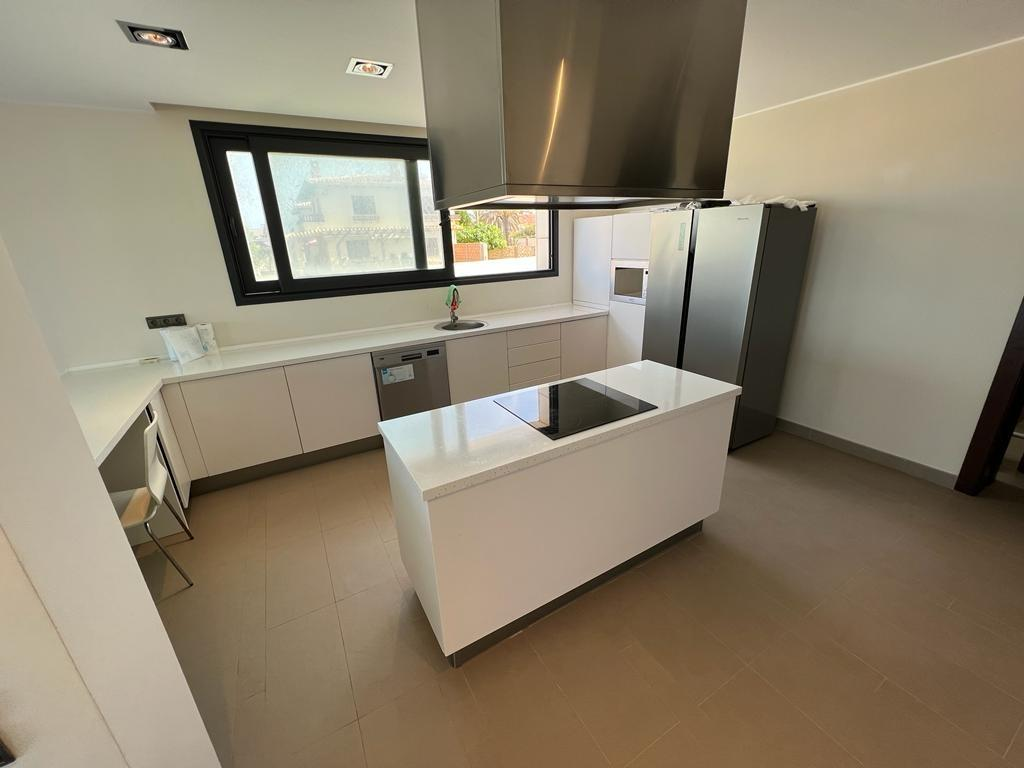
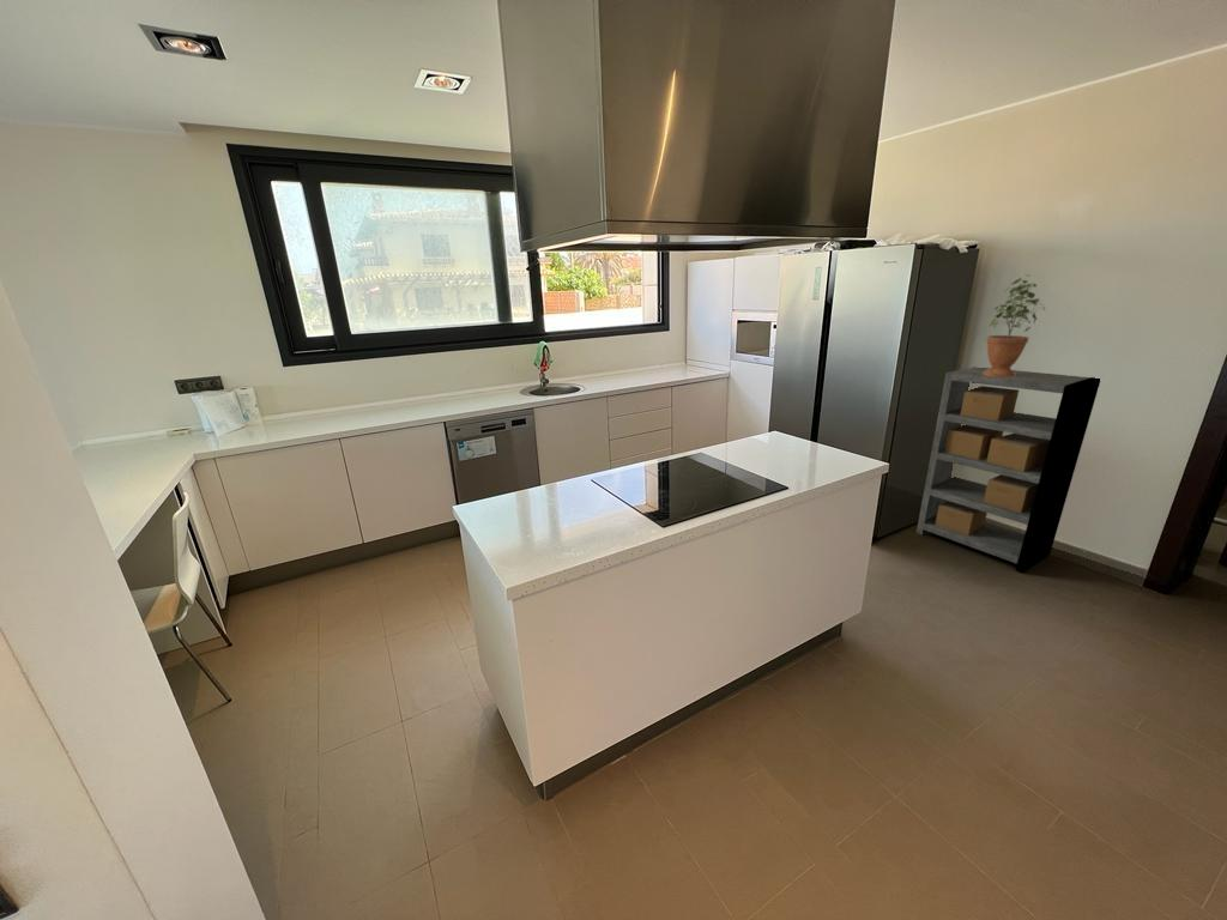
+ potted plant (1015, 326)
+ shelving unit (998, 464)
